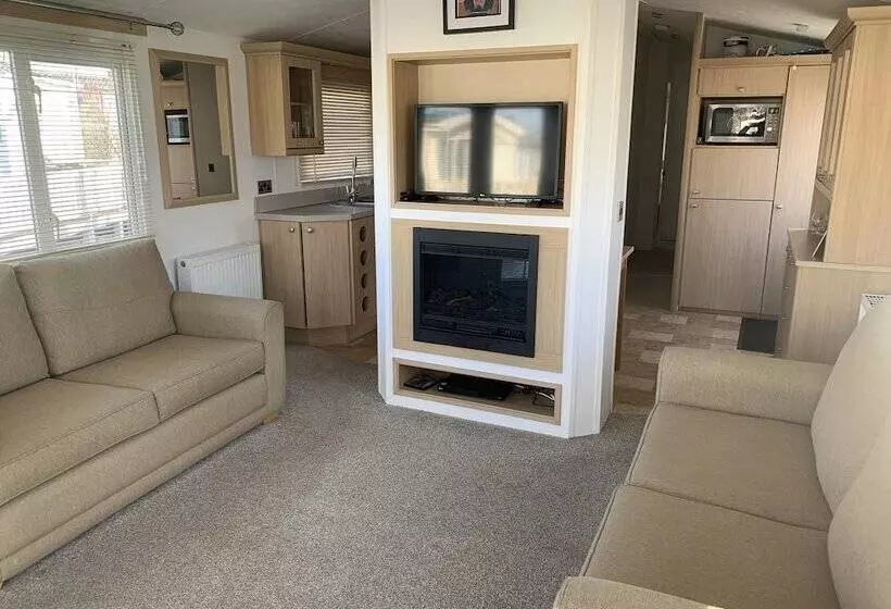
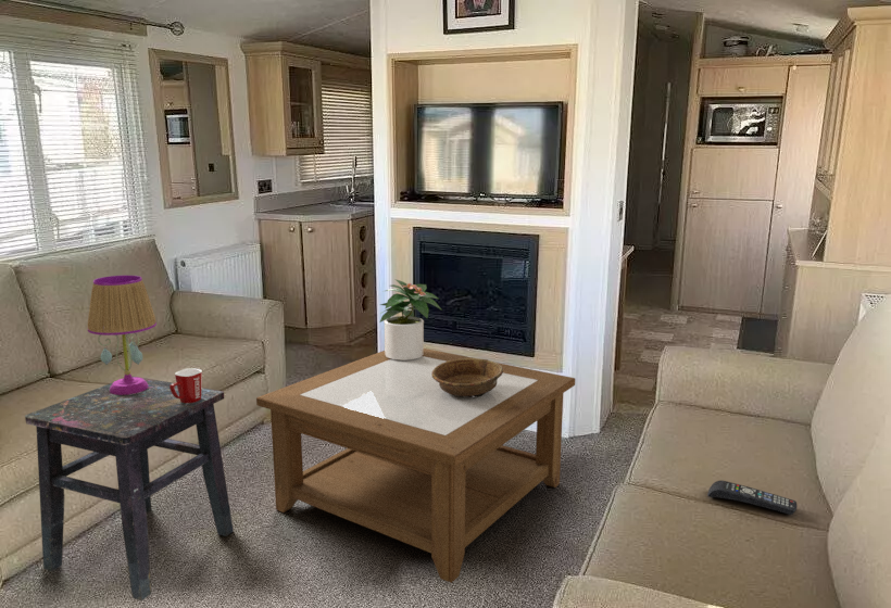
+ side table (136, 478)
+ potted plant (407, 318)
+ remote control (751, 496)
+ mug (185, 387)
+ table lamp (123, 334)
+ decorative bowl (467, 379)
+ coffee table (423, 442)
